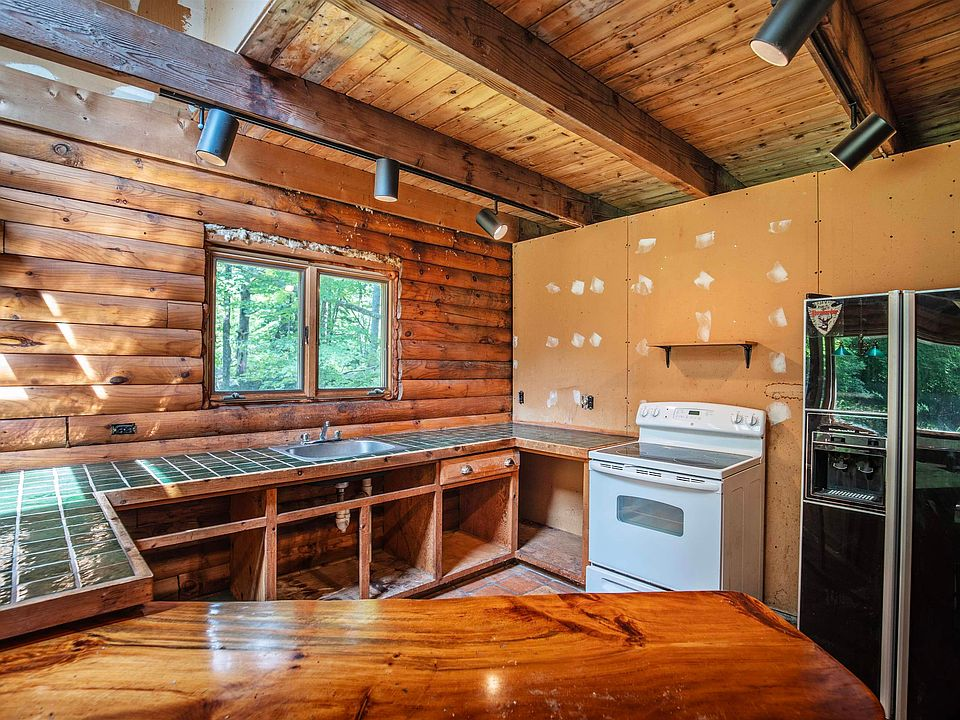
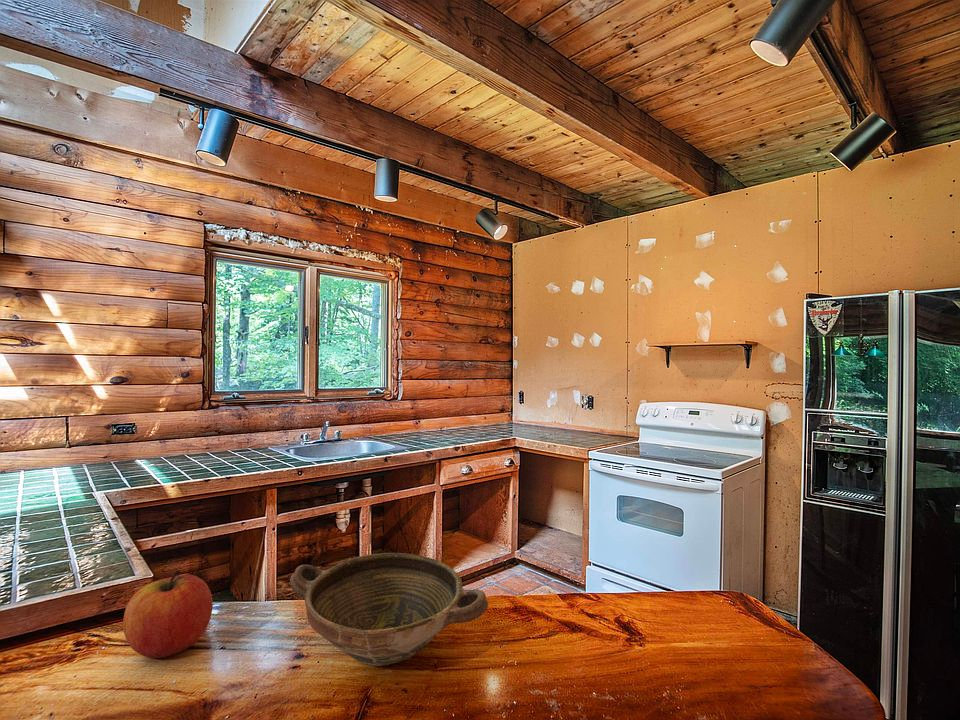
+ apple (169, 610)
+ bowl (386, 610)
